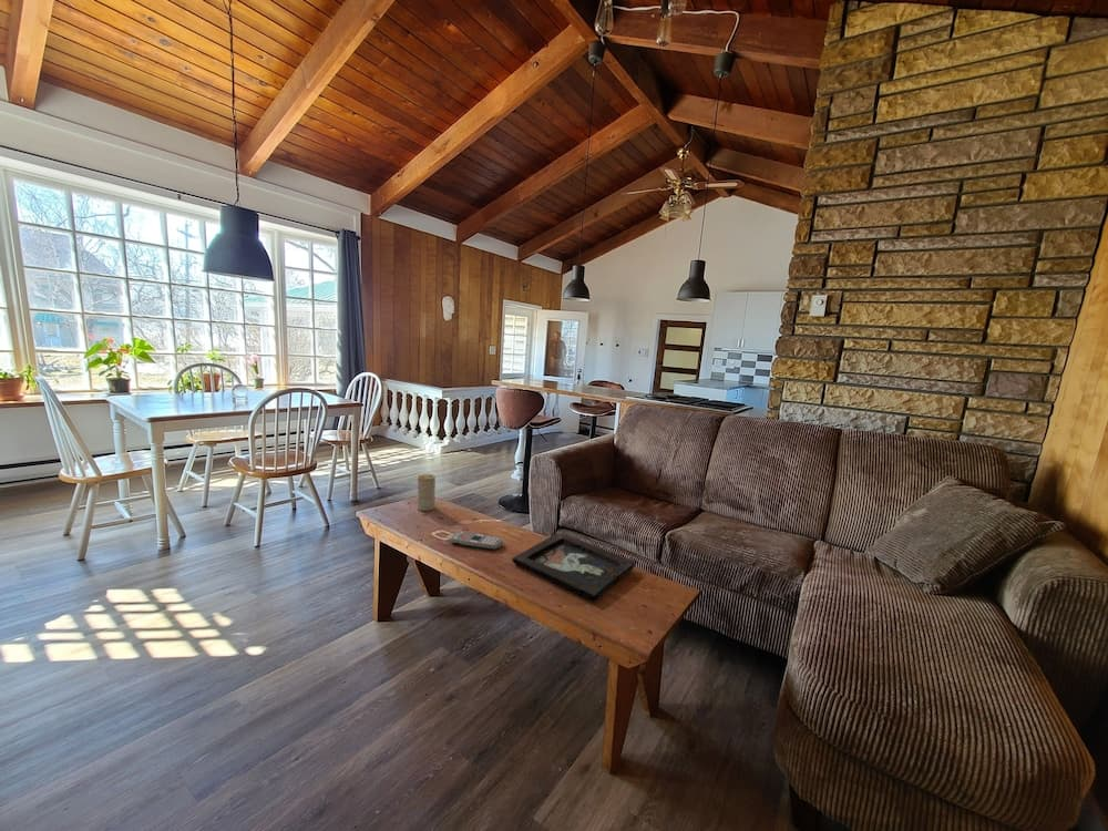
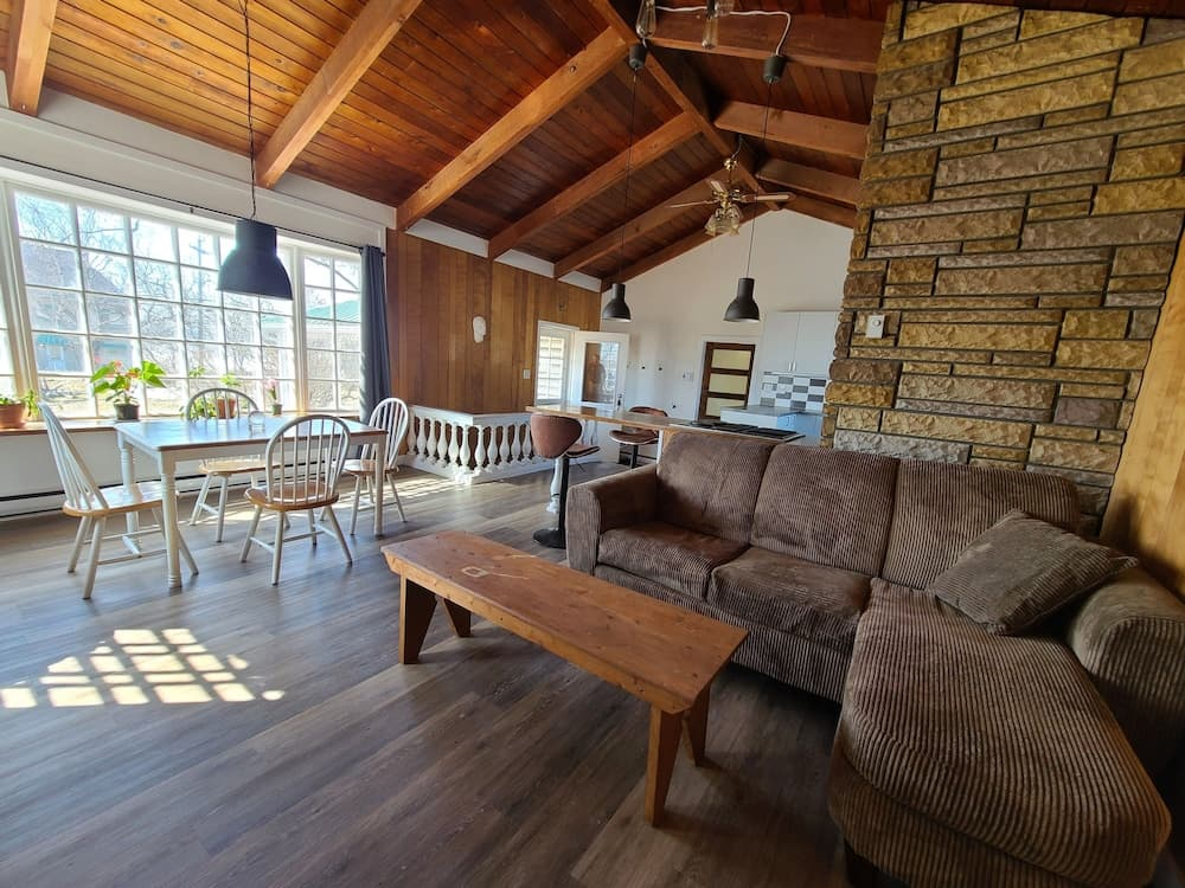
- decorative tray (574, 562)
- remote control (476, 541)
- candle (425, 492)
